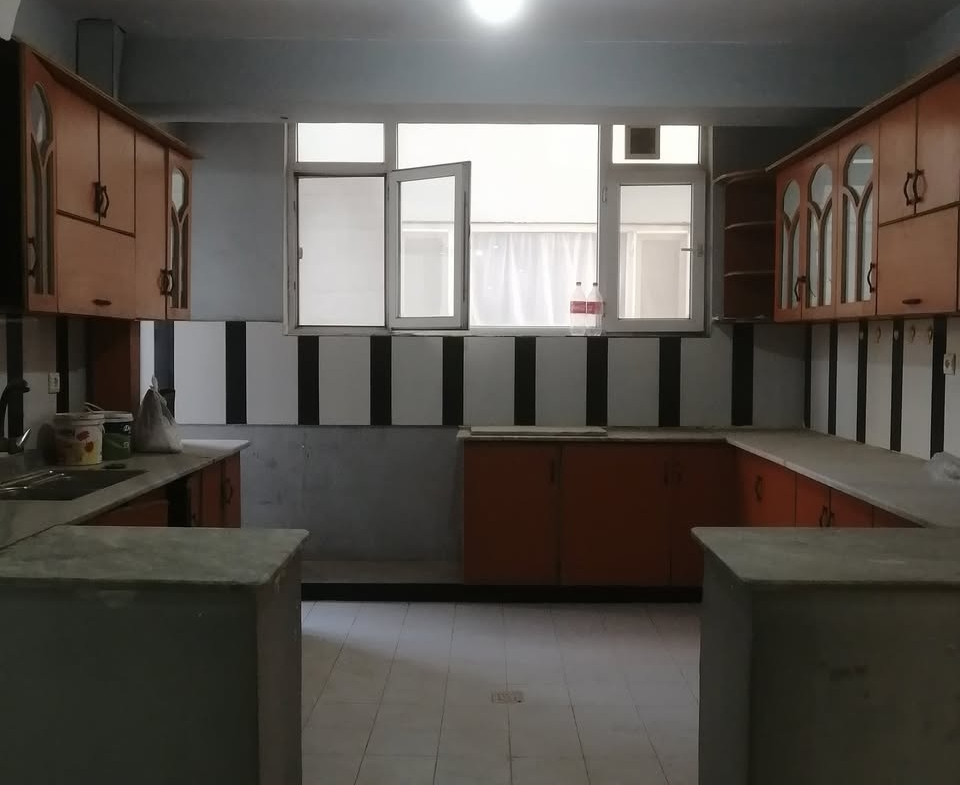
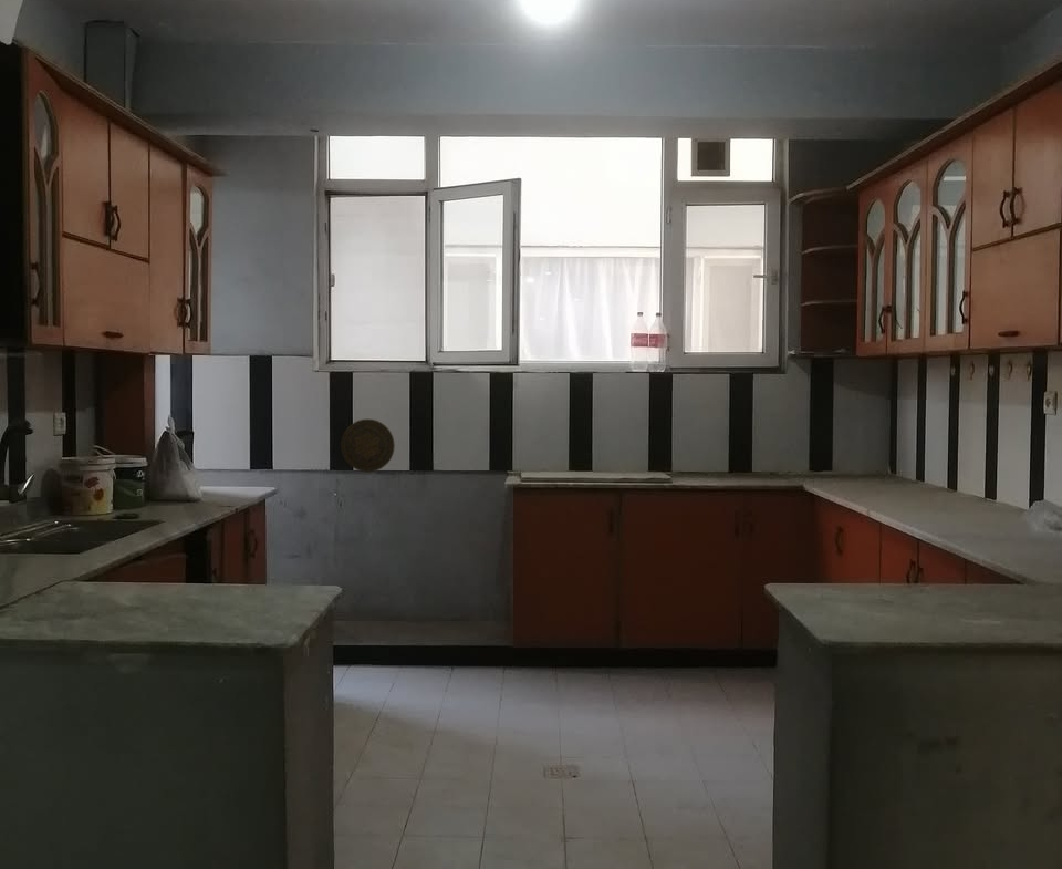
+ decorative plate (367, 445)
